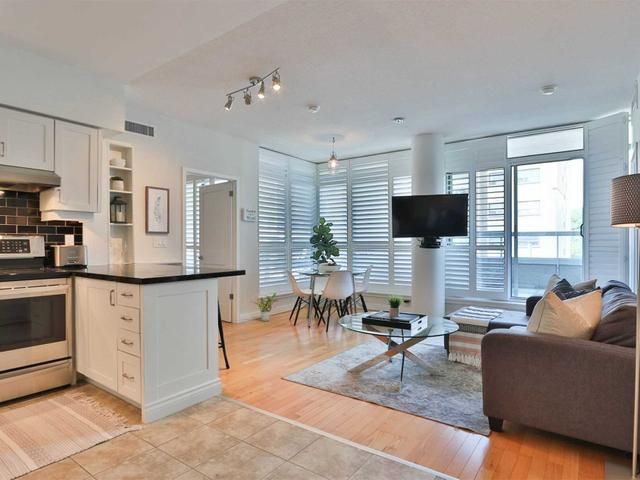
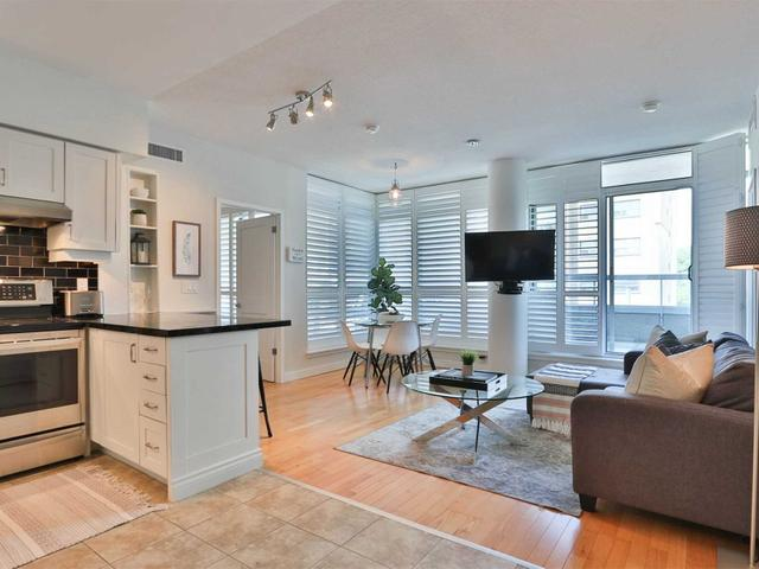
- potted plant (268, 307)
